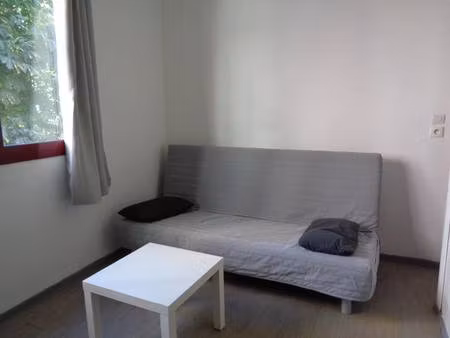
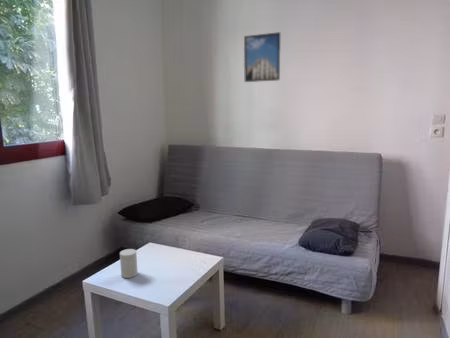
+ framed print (261, 58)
+ cup (128, 263)
